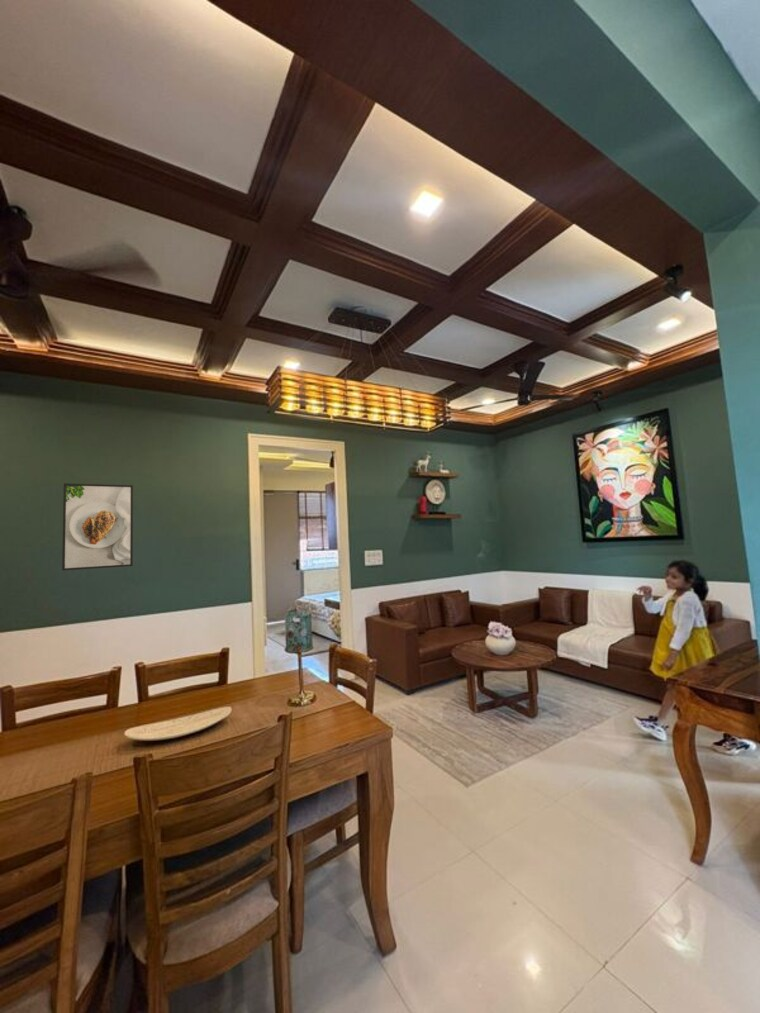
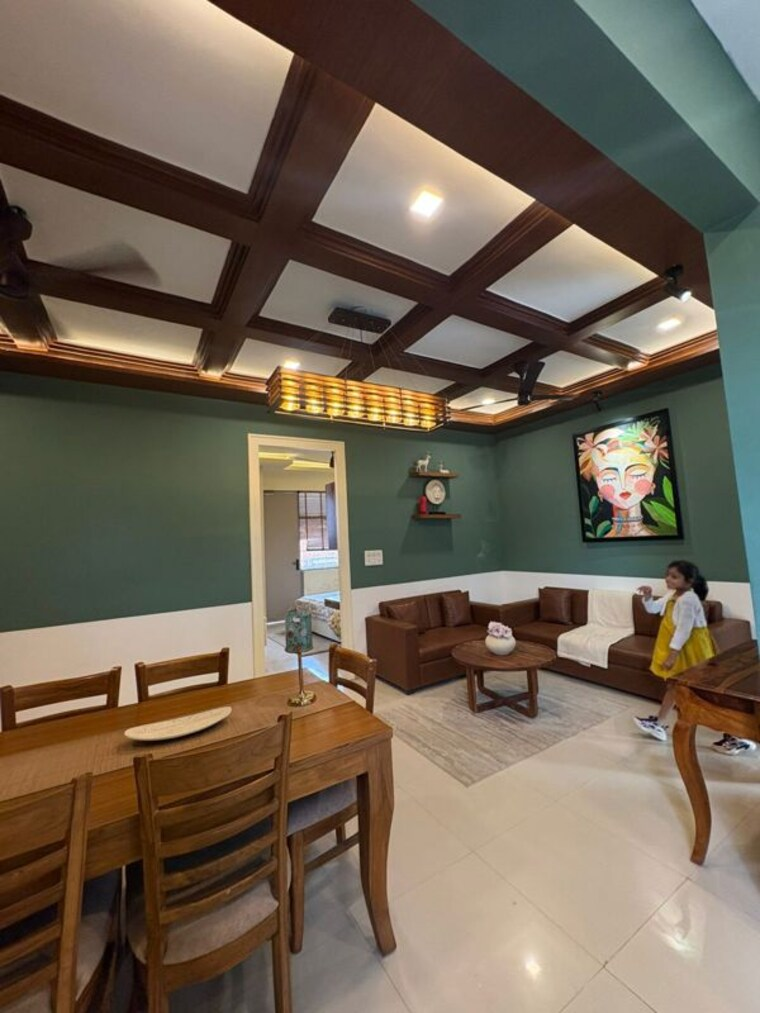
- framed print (99, 525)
